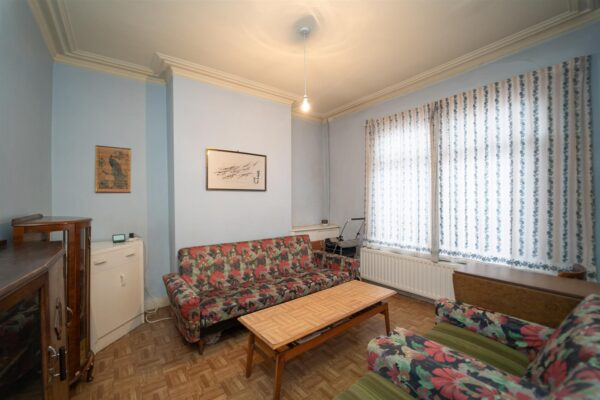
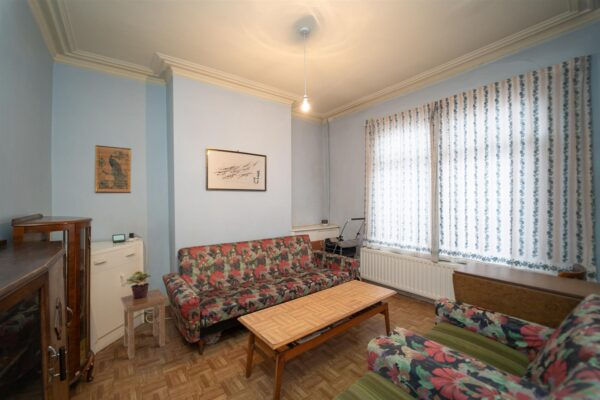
+ potted plant (137, 284)
+ stool (153, 321)
